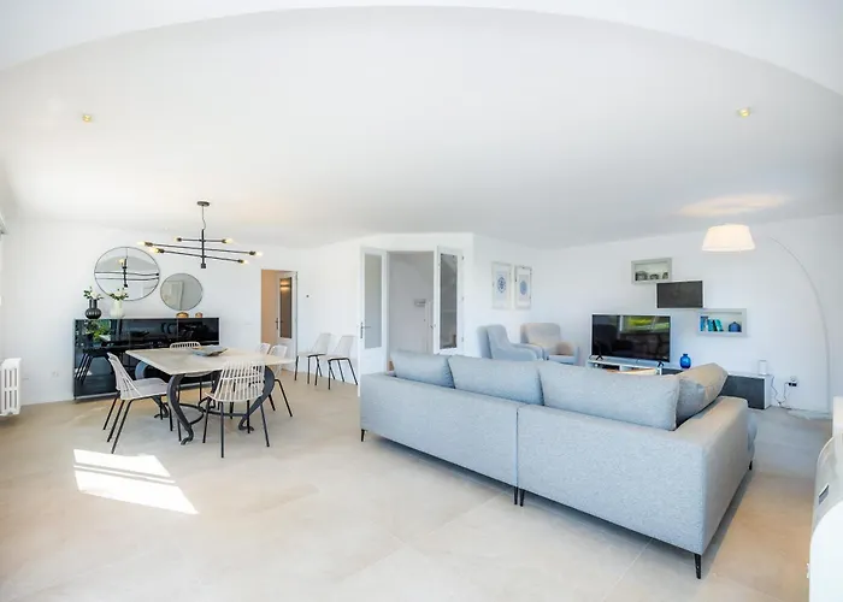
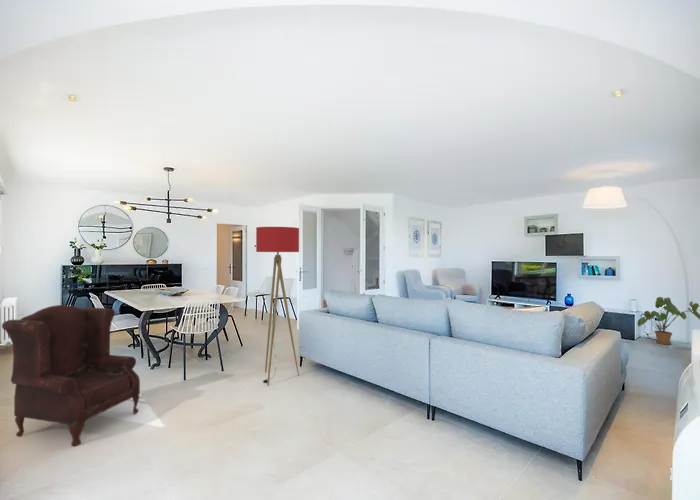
+ armchair (79, 364)
+ house plant (668, 319)
+ floor lamp (276, 302)
